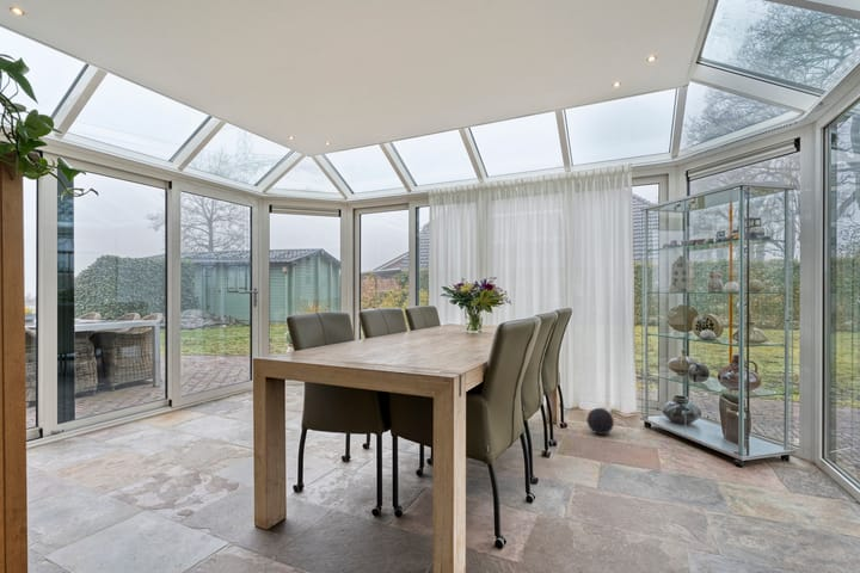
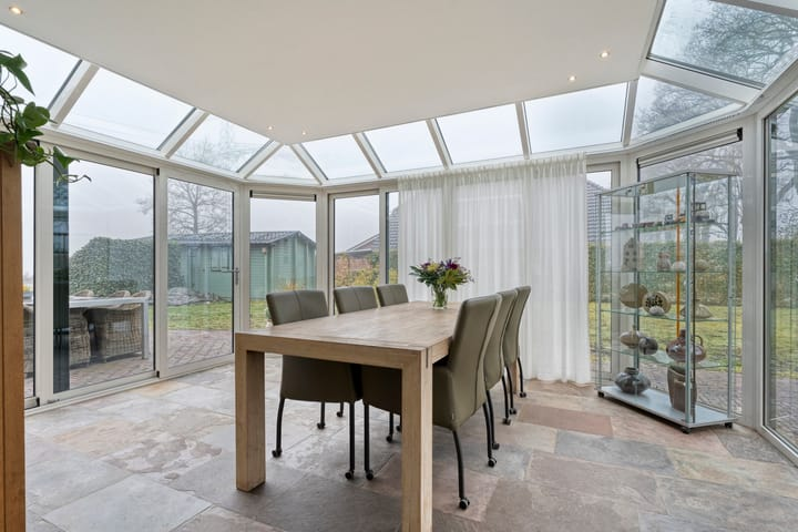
- decorative ball (600, 420)
